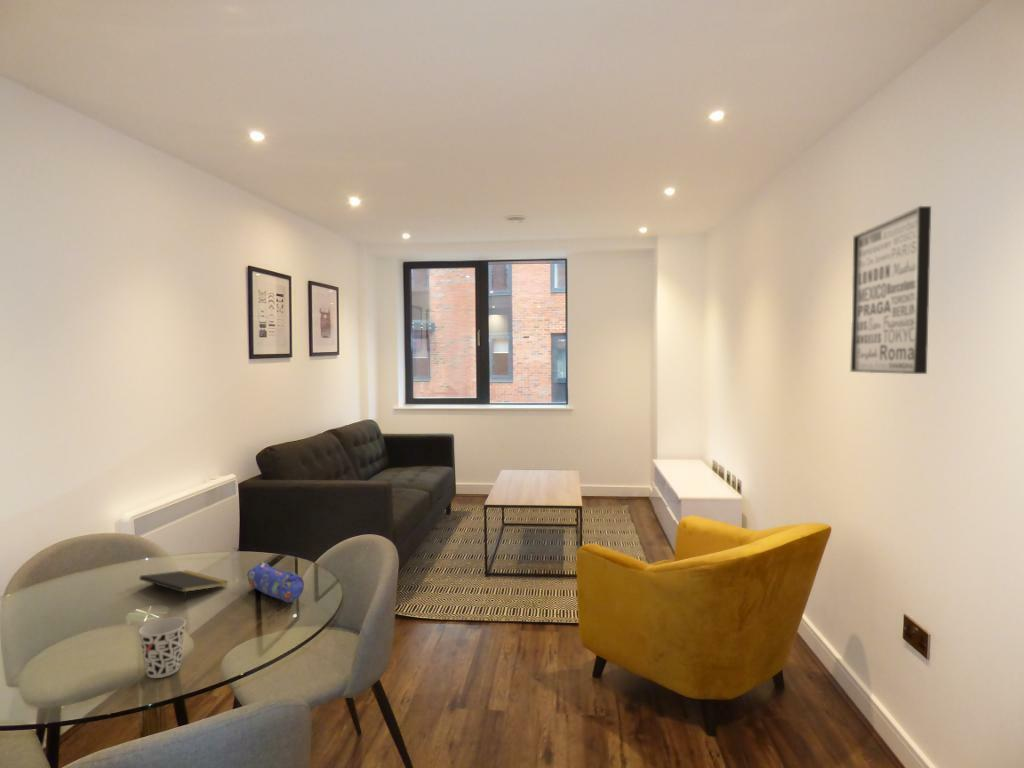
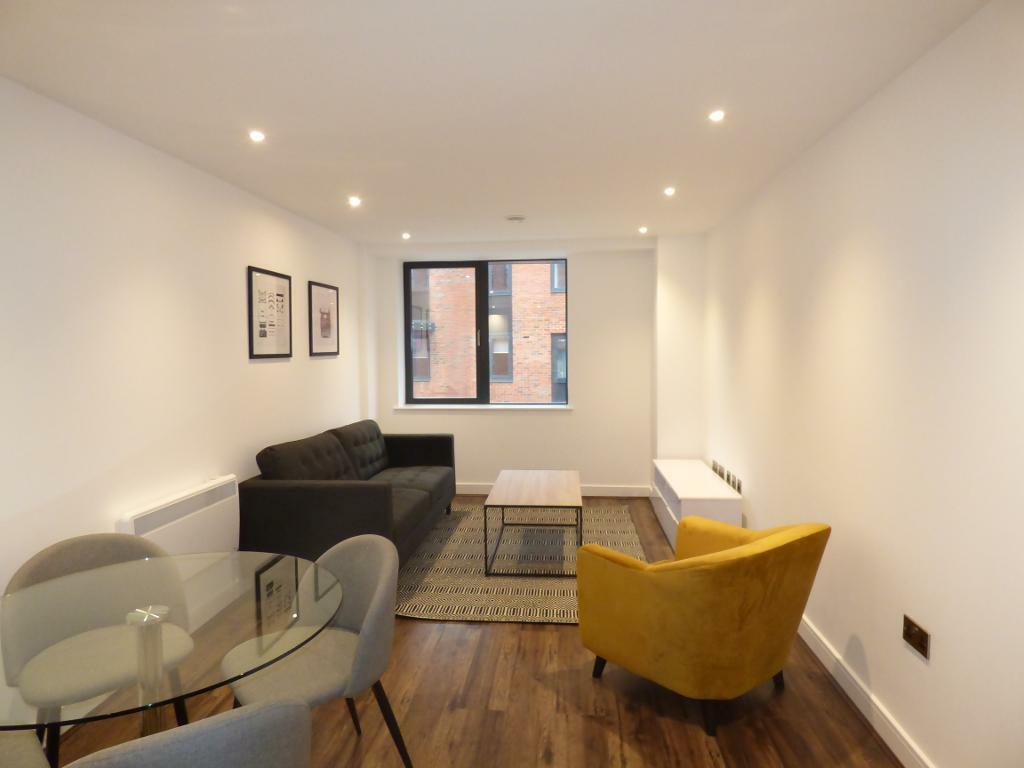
- cup (163, 648)
- pencil case (275, 580)
- notepad (184, 580)
- wall art (886, 297)
